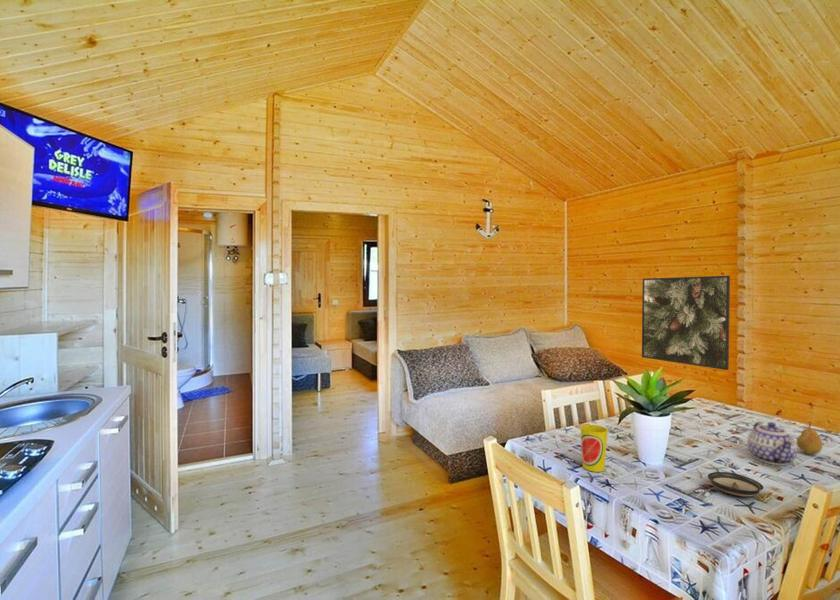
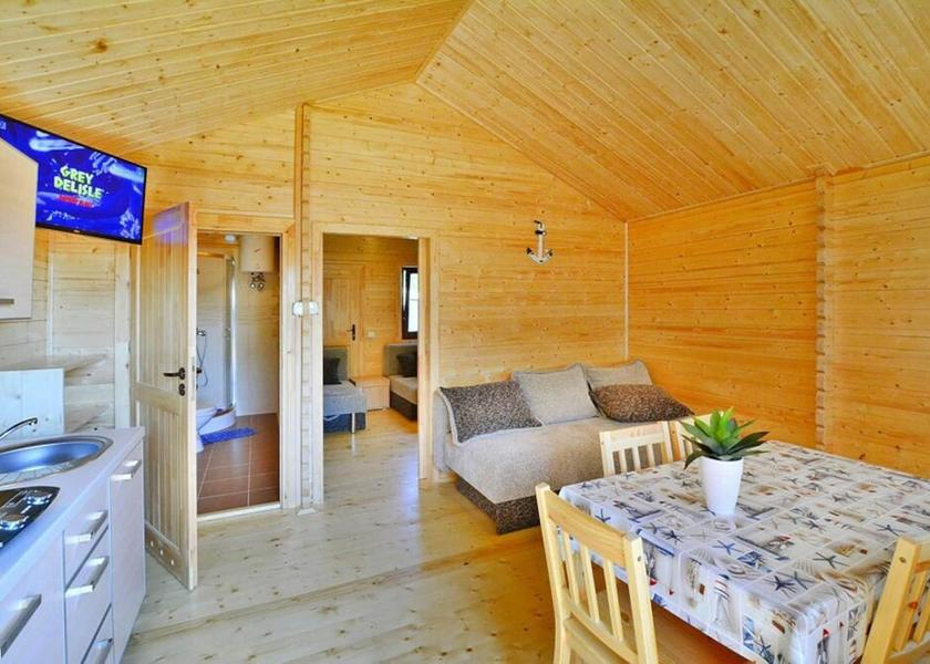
- cup (593, 448)
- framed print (681, 320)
- teapot (771, 441)
- saucer (734, 486)
- fruit (809, 439)
